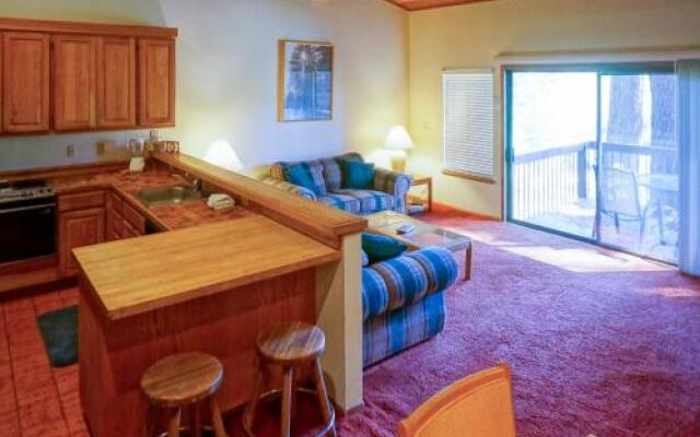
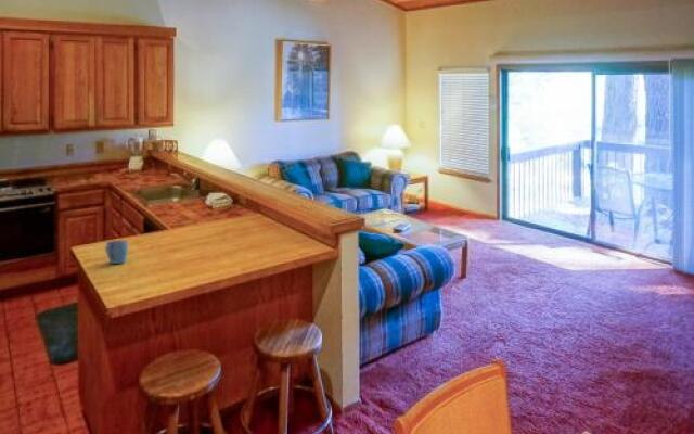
+ mug (115, 252)
